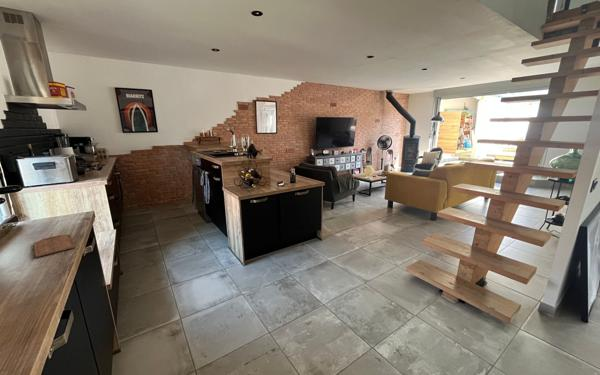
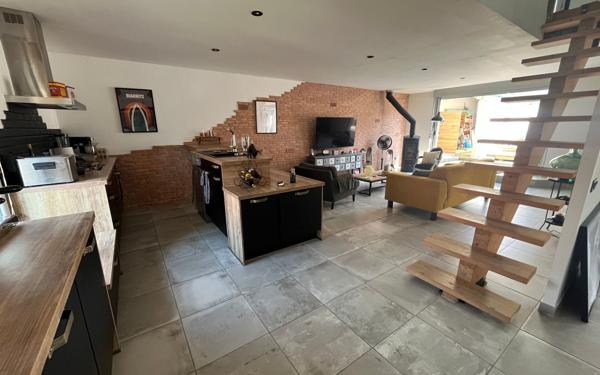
- cutting board (54, 244)
